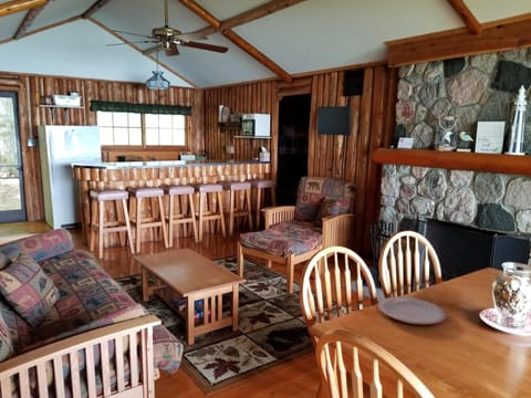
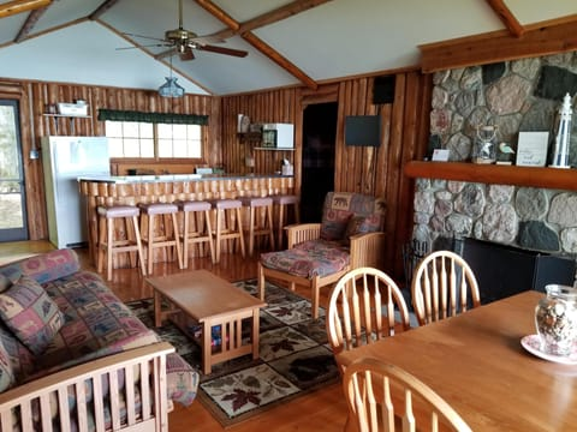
- plate (410, 311)
